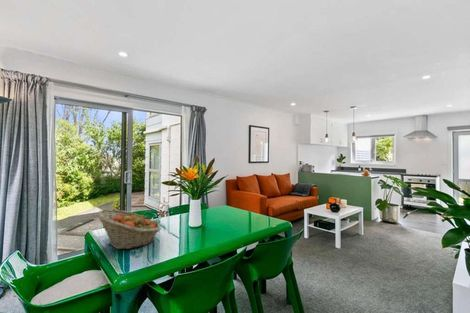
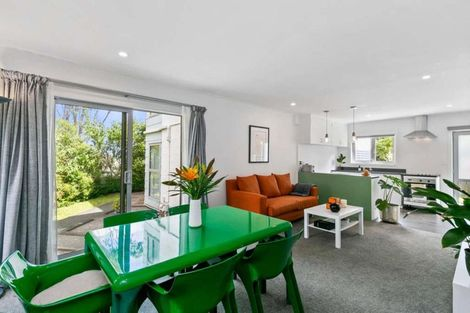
- fruit basket (129, 225)
